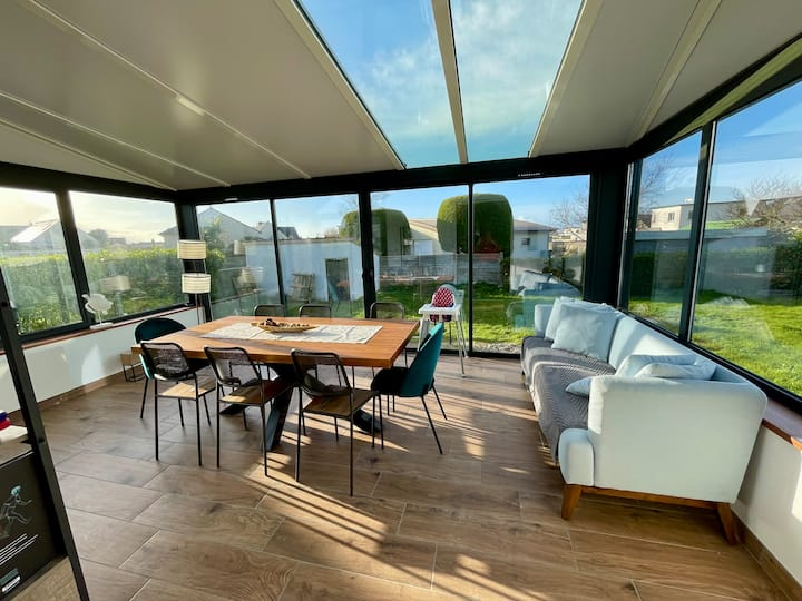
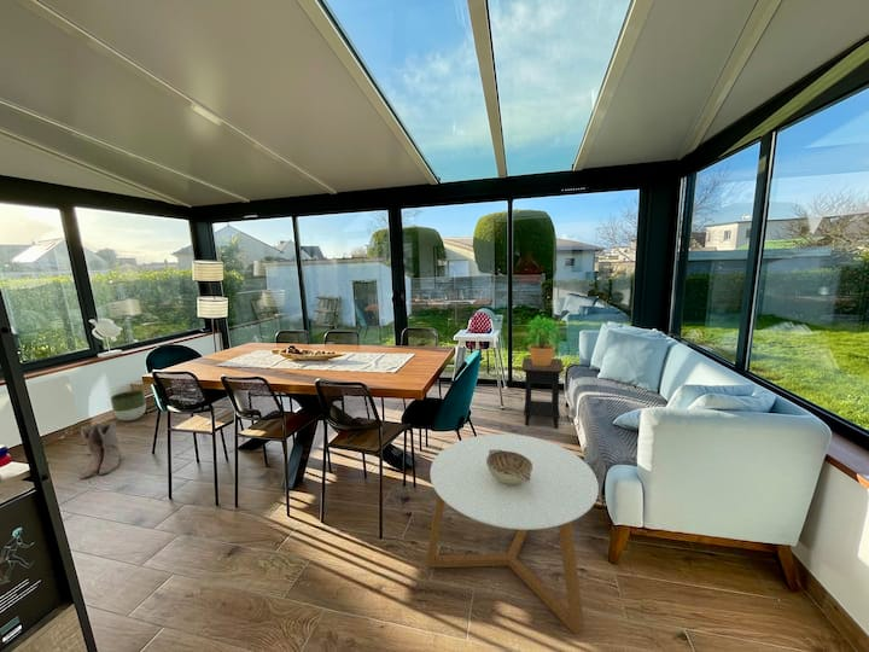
+ planter (129, 406)
+ potted plant (542, 338)
+ decorative bowl (509, 468)
+ side table (541, 383)
+ coffee table (512, 519)
+ boots (99, 447)
